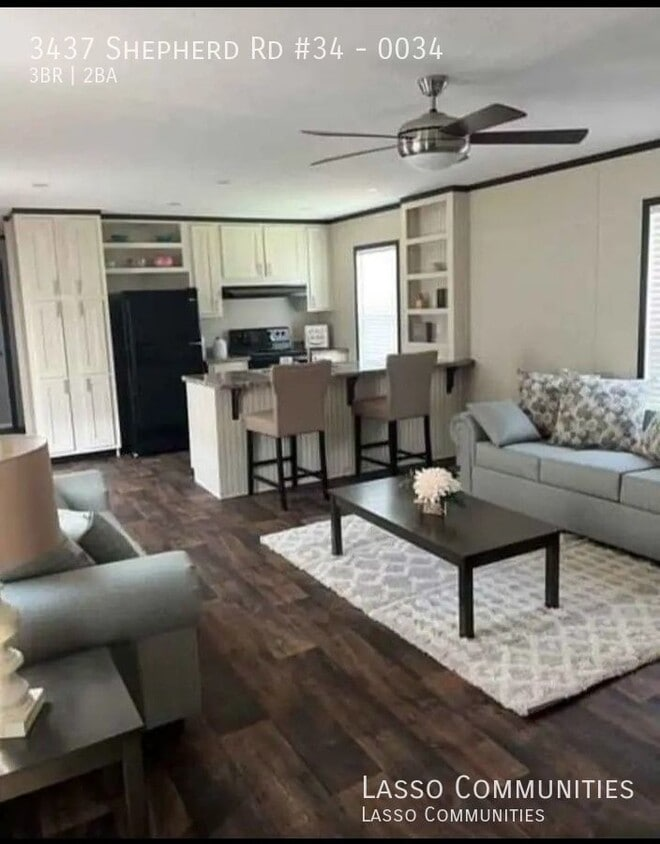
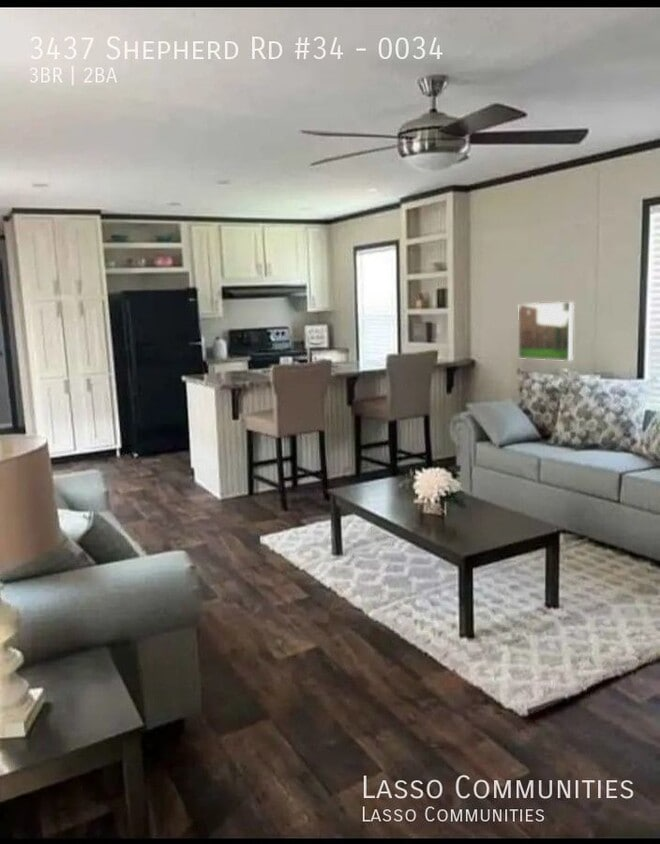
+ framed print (544, 331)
